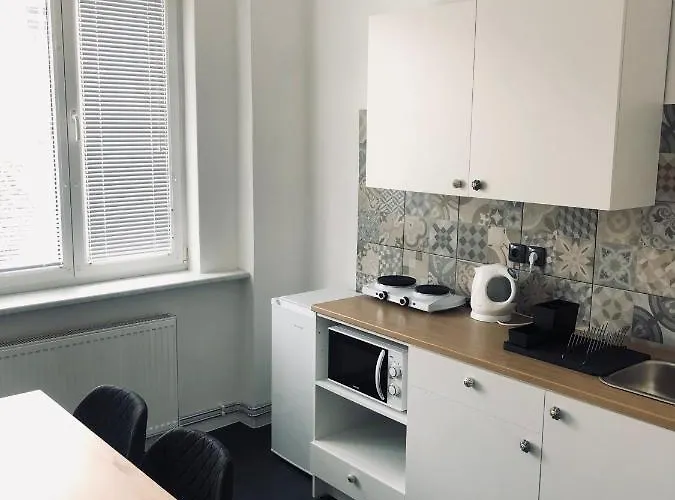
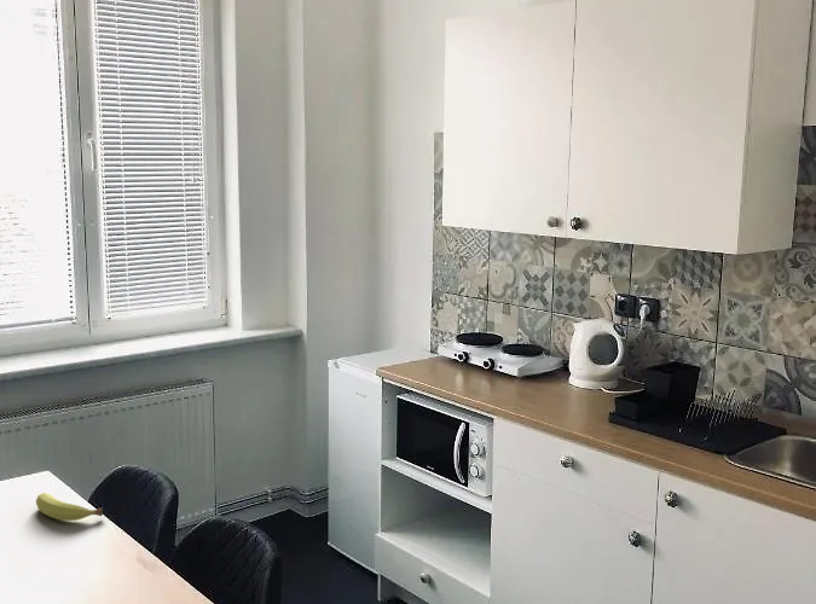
+ fruit (65, 504)
